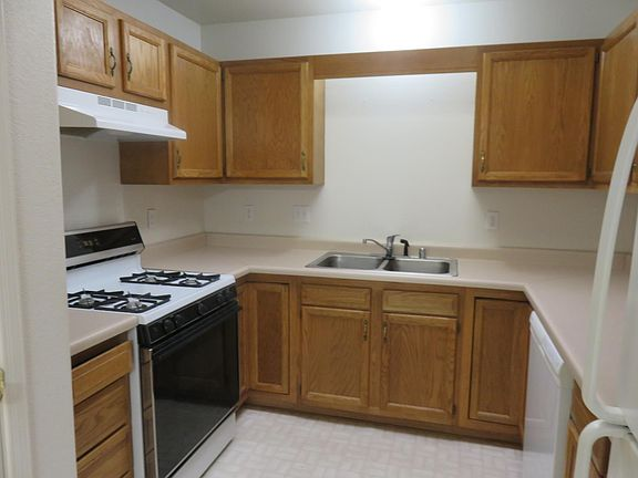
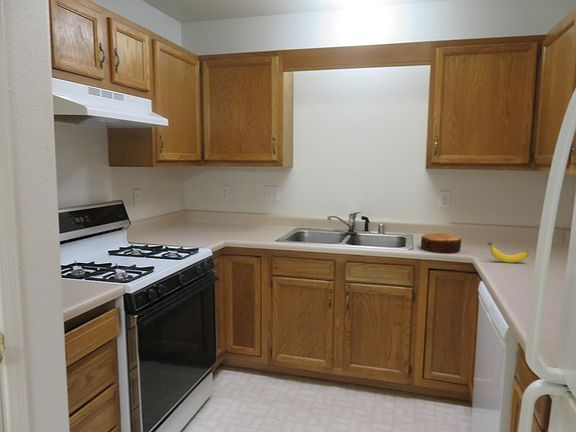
+ bowl (440, 241)
+ banana (507, 255)
